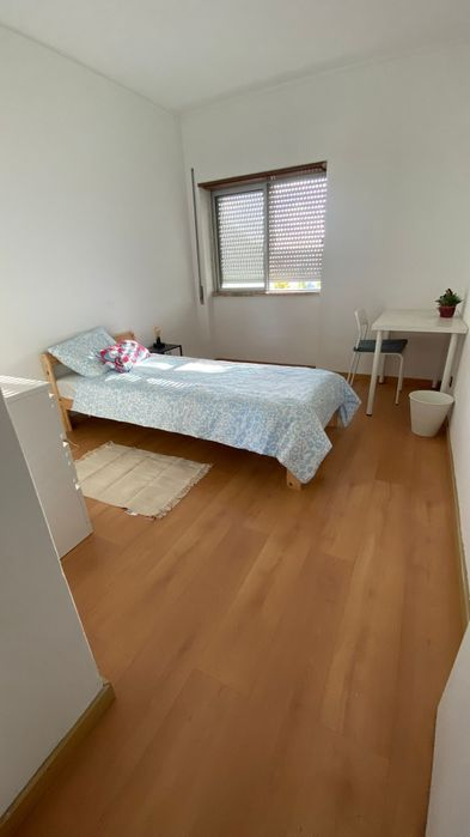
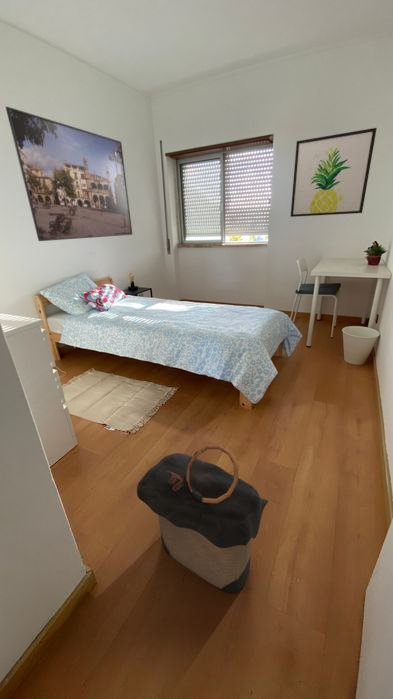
+ laundry hamper (198, 509)
+ wall art (329, 177)
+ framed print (84, 186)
